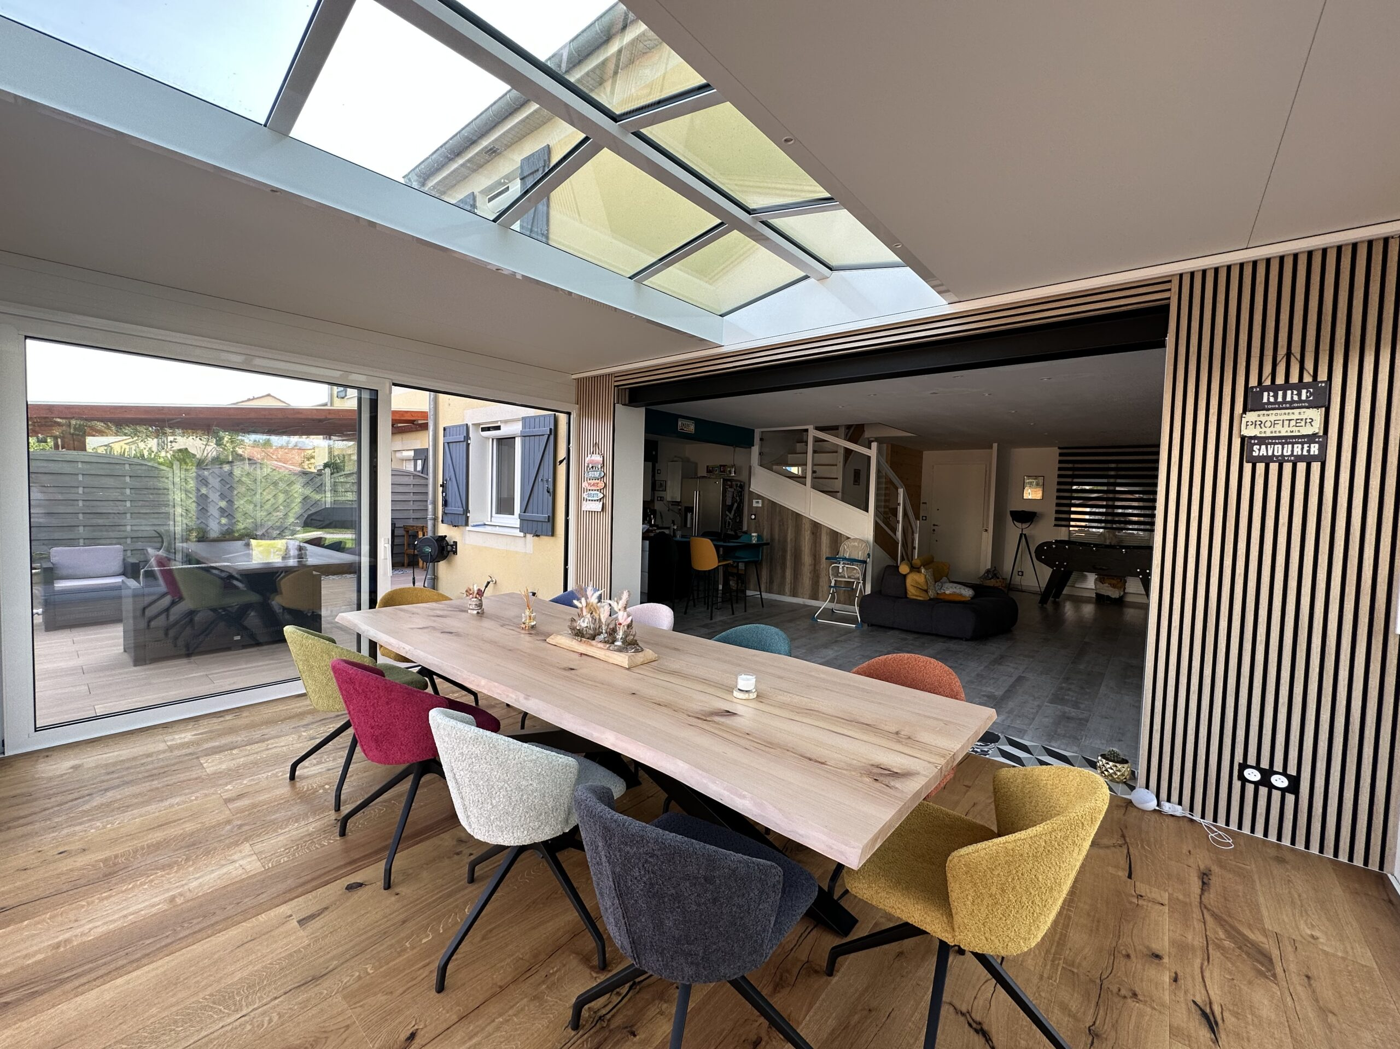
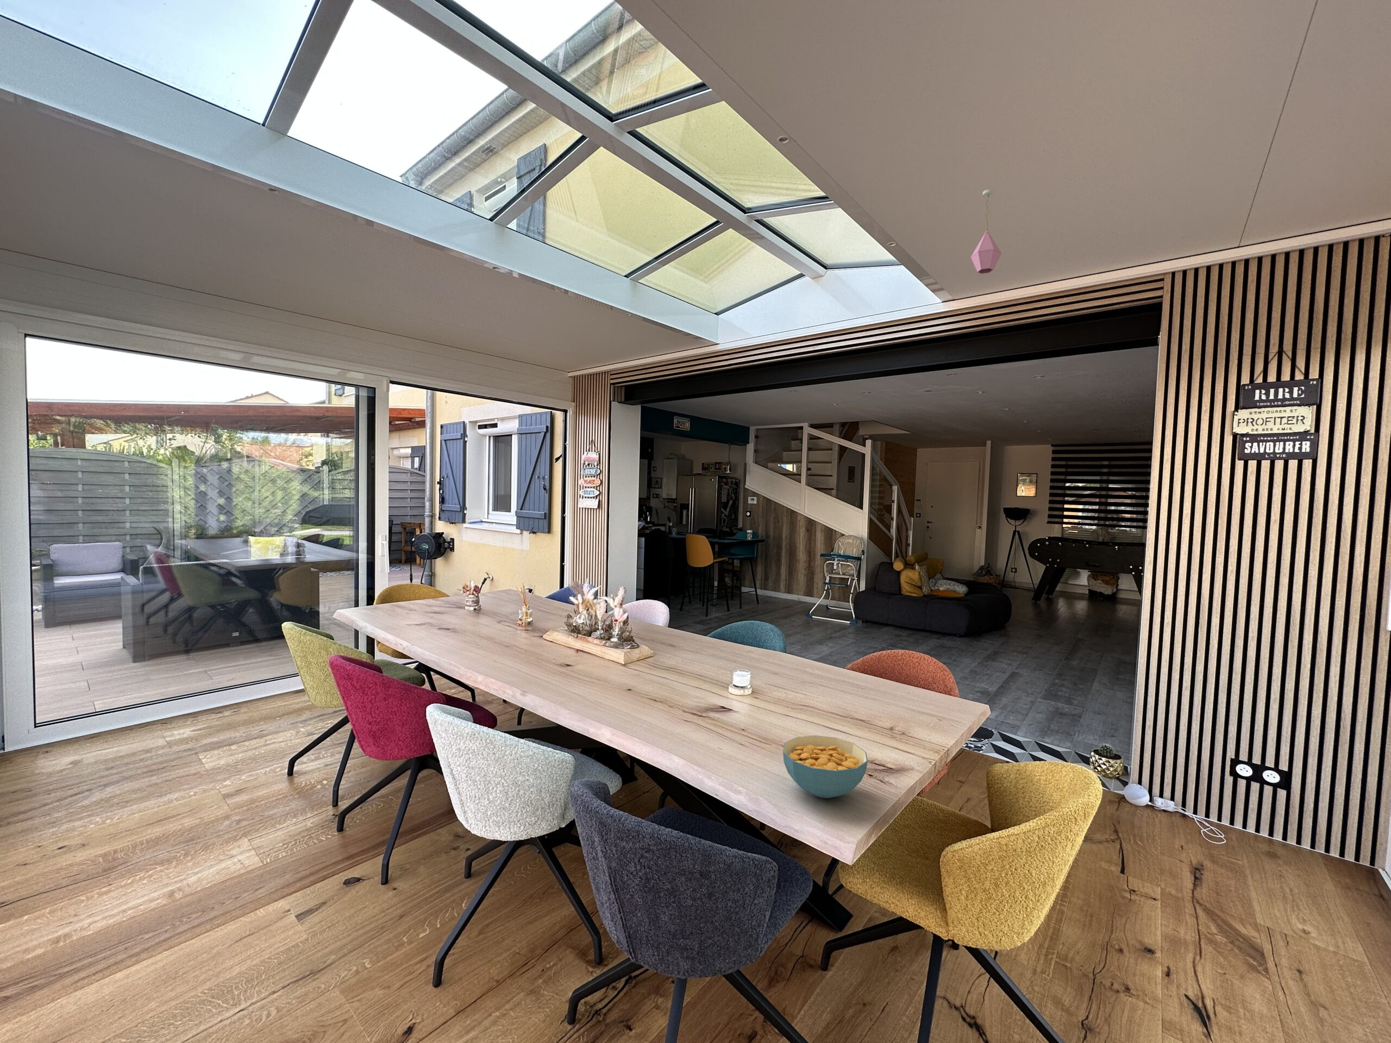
+ cereal bowl (824, 772)
+ pendant light (987, 231)
